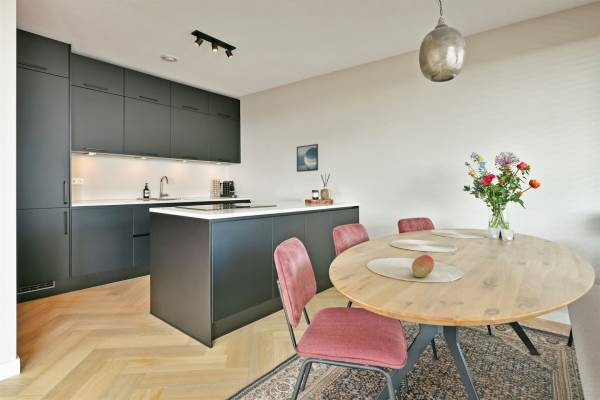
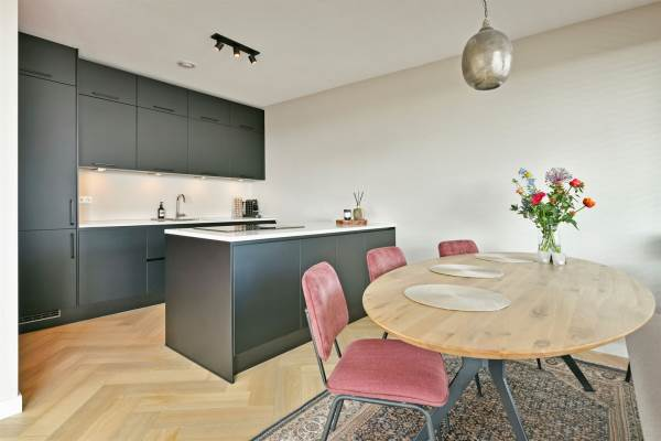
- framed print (307, 158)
- fruit (423, 265)
